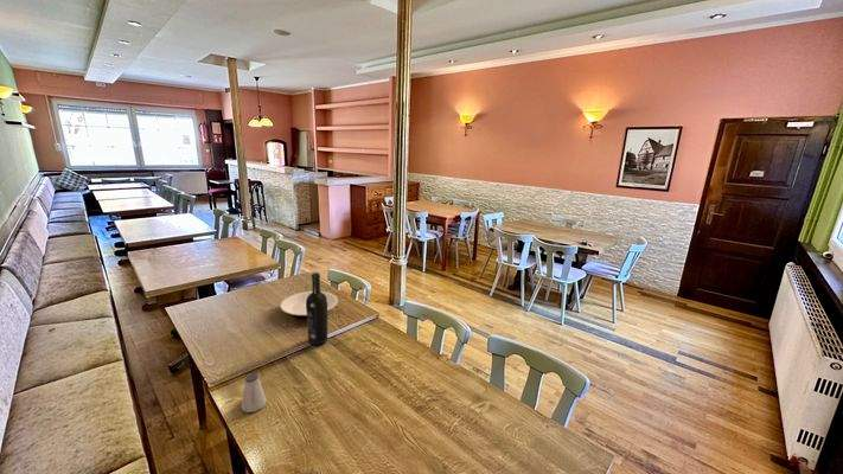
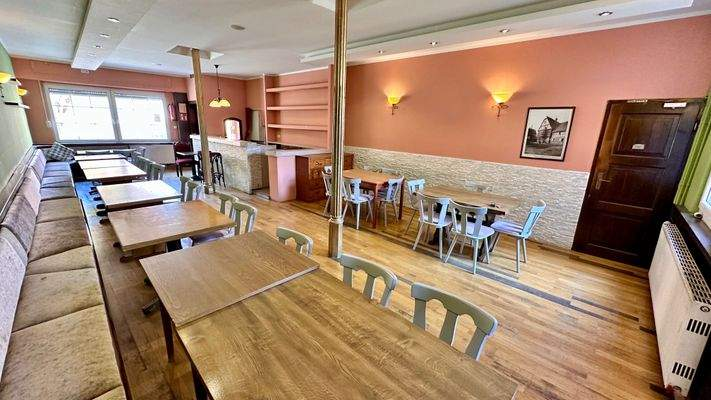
- plate (305, 306)
- wine bottle (317, 307)
- saltshaker (253, 390)
